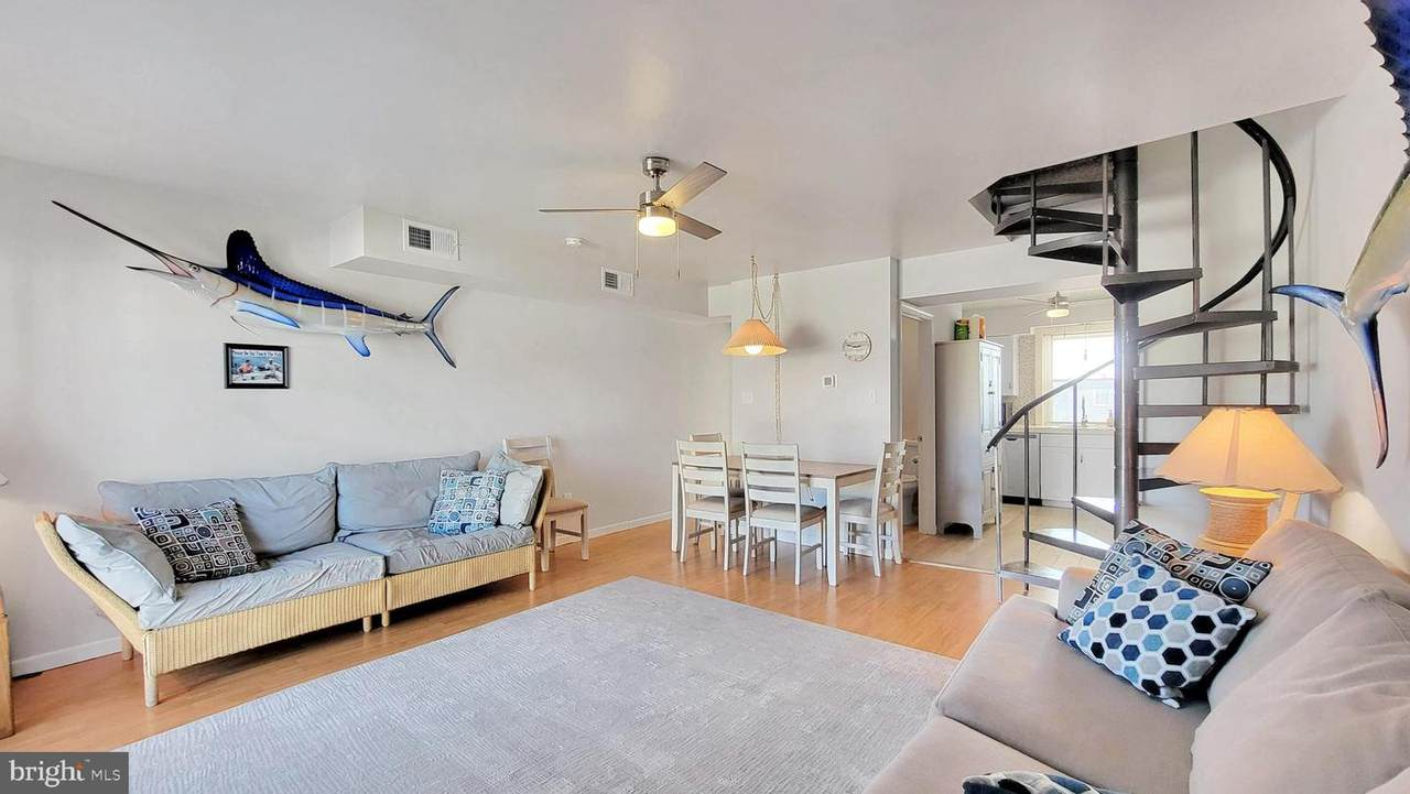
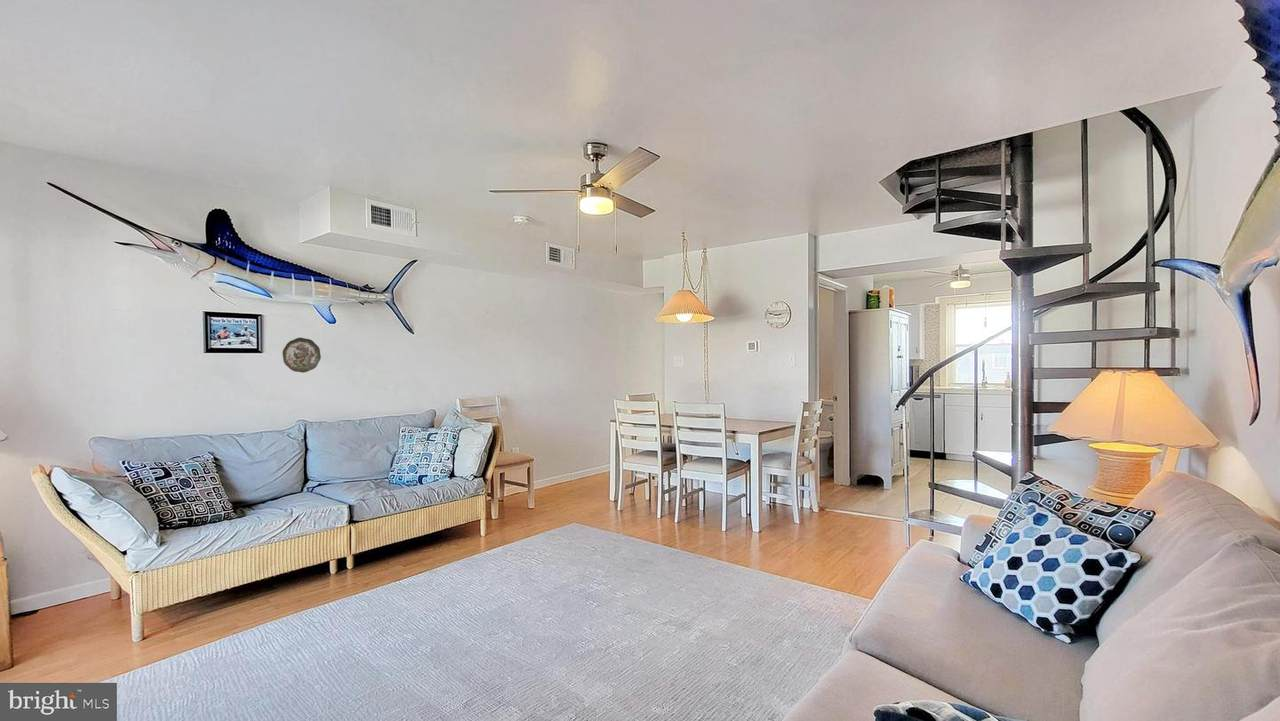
+ decorative plate (301, 355)
